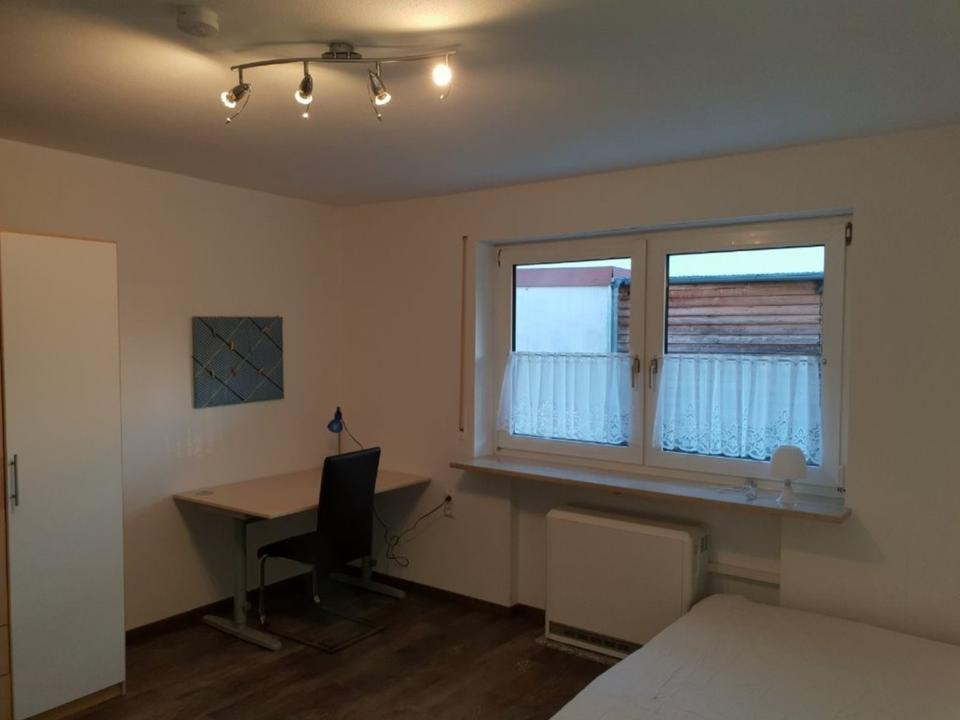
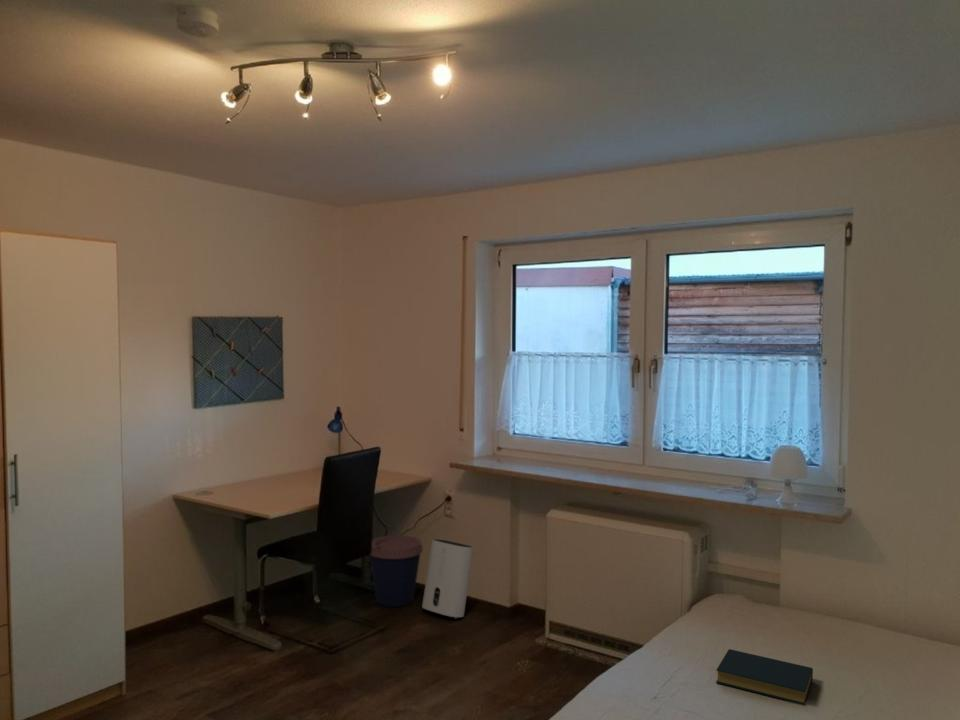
+ hardback book (764, 674)
+ air purifier (447, 577)
+ coffee cup (395, 571)
